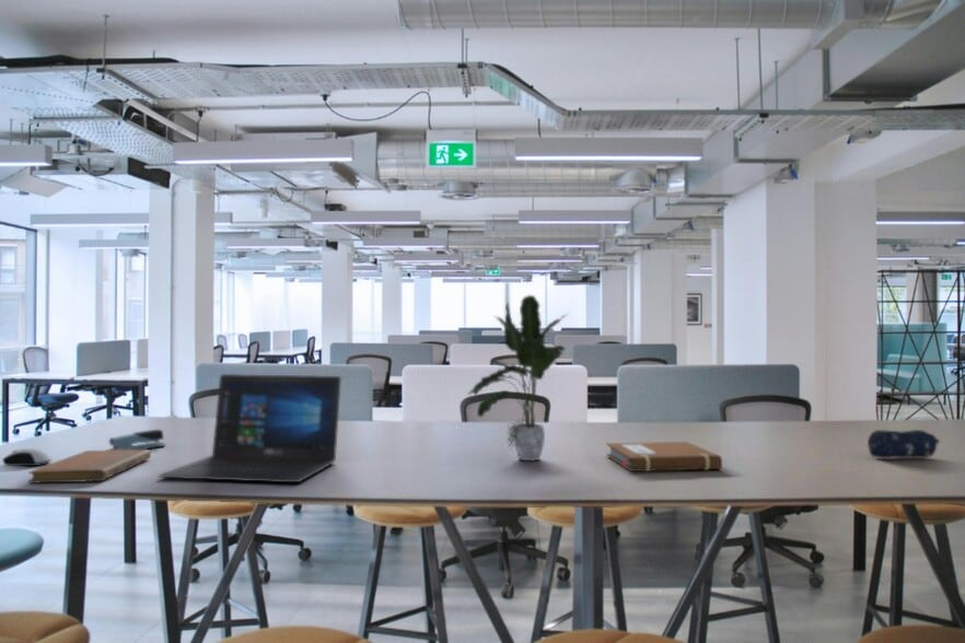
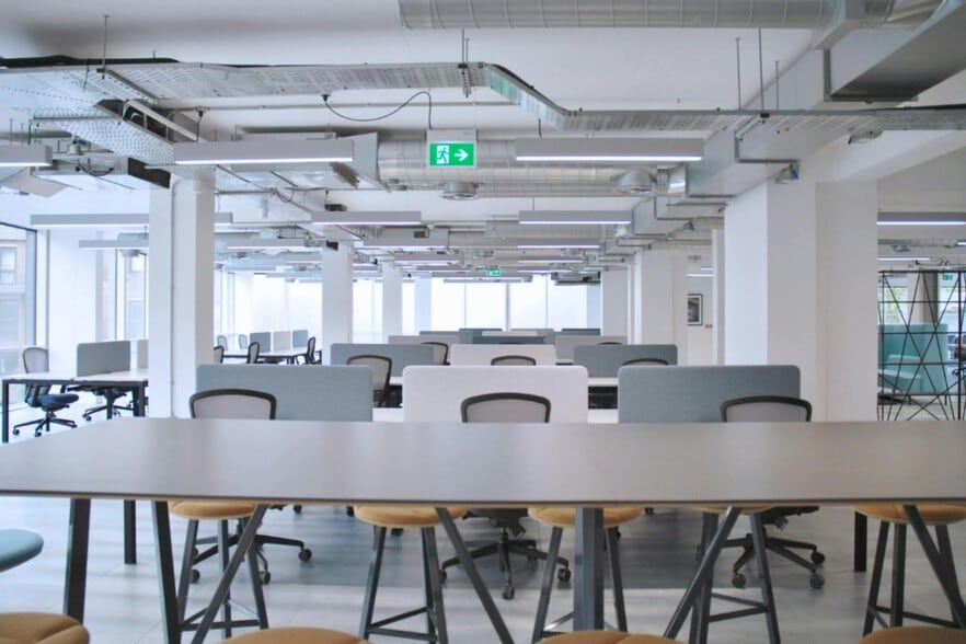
- pencil case (902, 444)
- notebook (94, 464)
- laptop (255, 423)
- potted plant (521, 376)
- computer mouse (27, 455)
- stapler (137, 440)
- notebook (659, 456)
